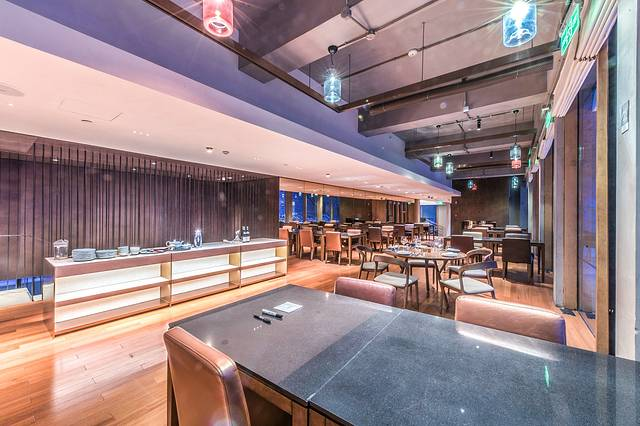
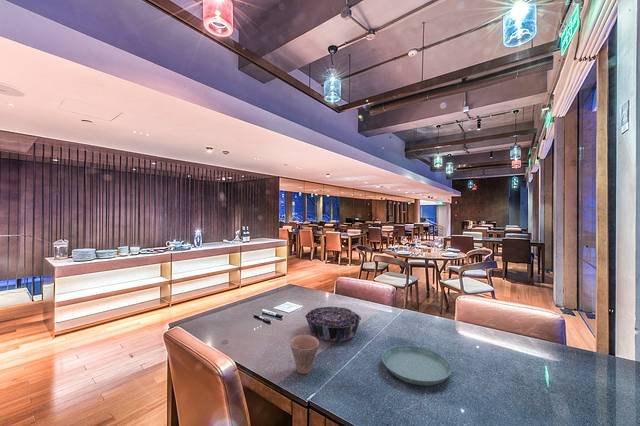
+ saucer (415, 365)
+ cup (304, 356)
+ decorative bowl (333, 323)
